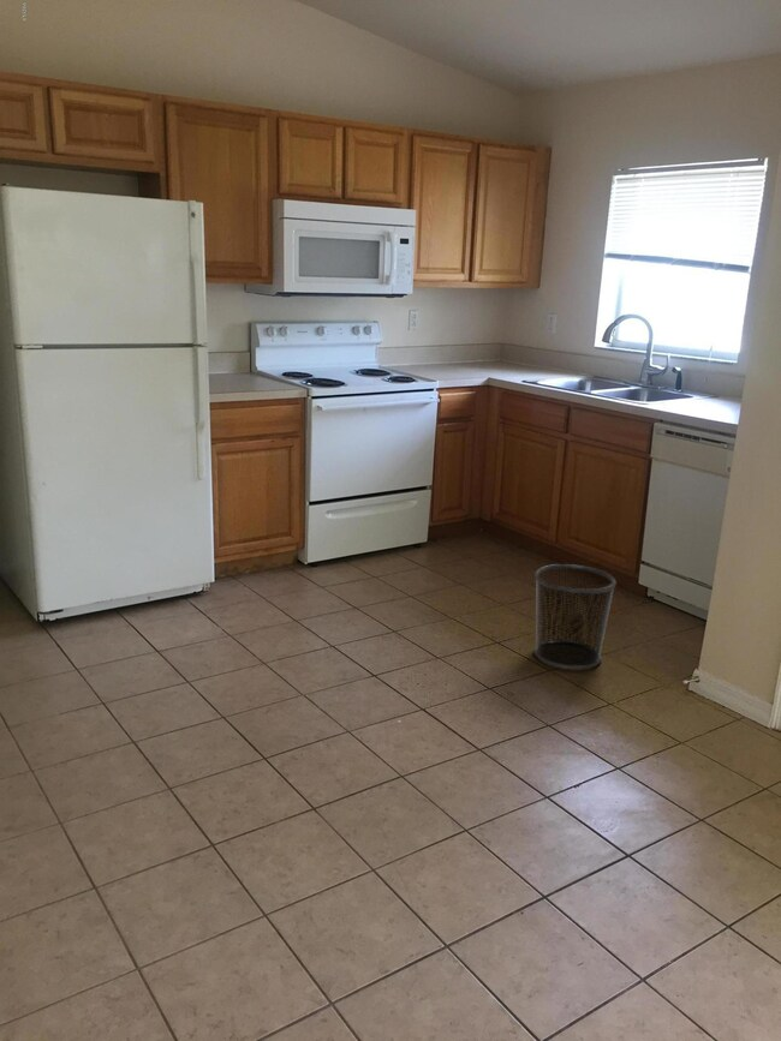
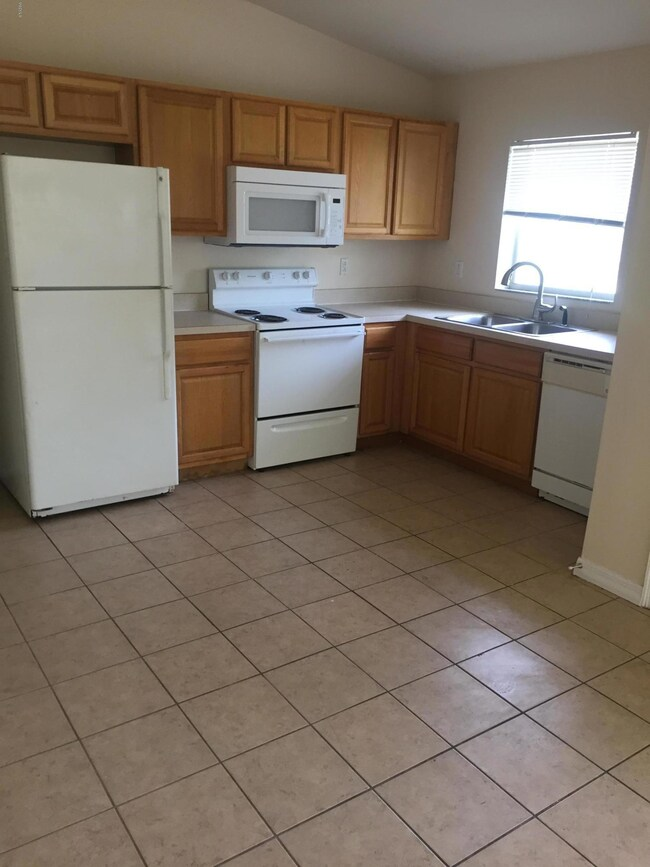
- trash can (571, 617)
